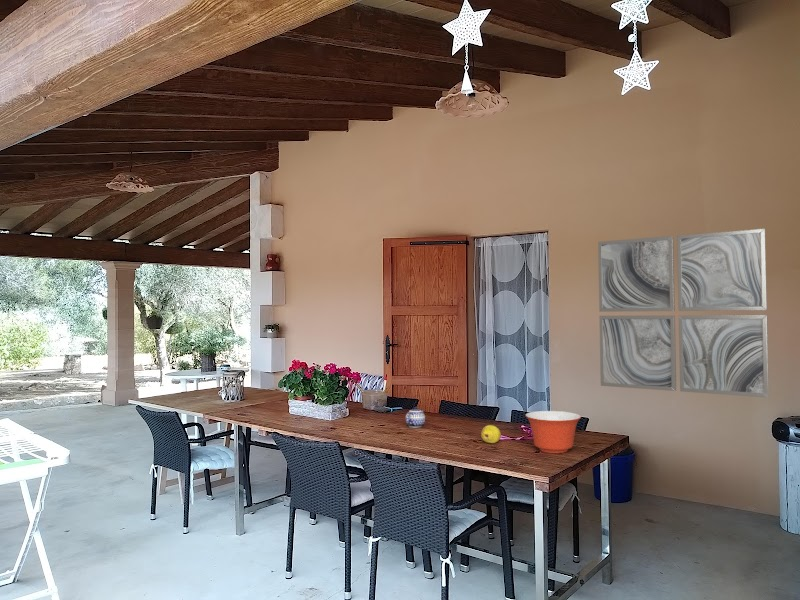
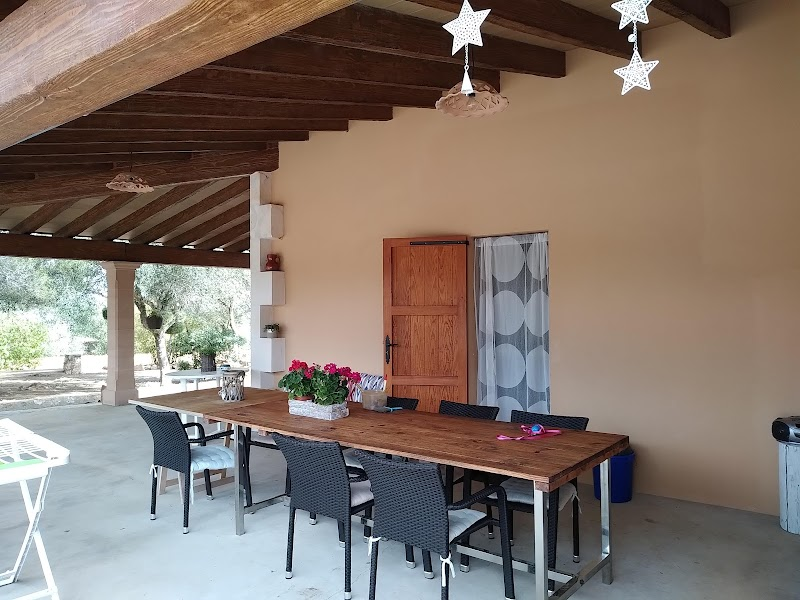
- mixing bowl (553, 432)
- fruit (490, 434)
- wall art (674, 315)
- teapot (415, 416)
